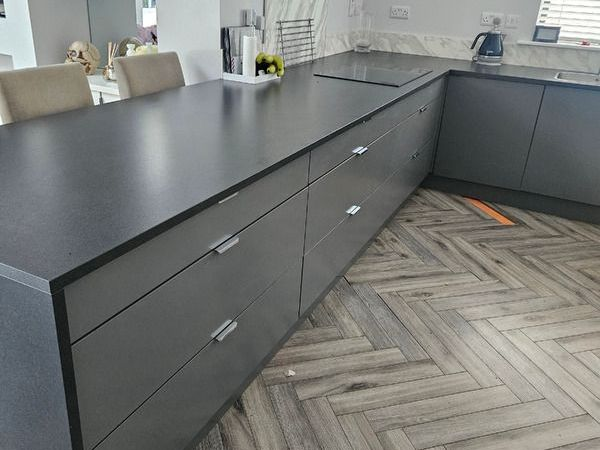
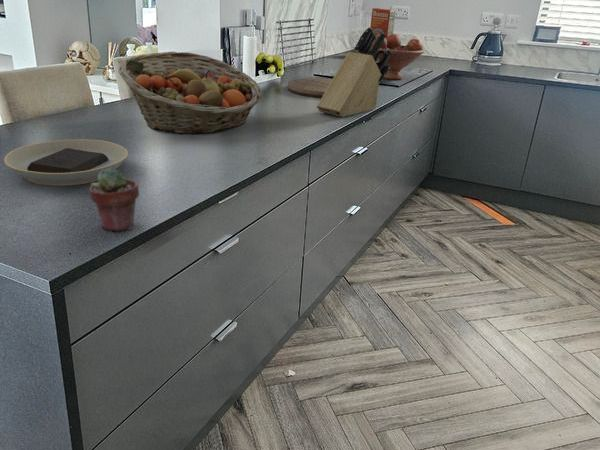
+ fruit bowl (394, 57)
+ plate (69, 162)
+ macaroni box (381, 33)
+ knife block (357, 70)
+ fruit basket (193, 91)
+ cutting board (325, 87)
+ potted succulent (114, 197)
